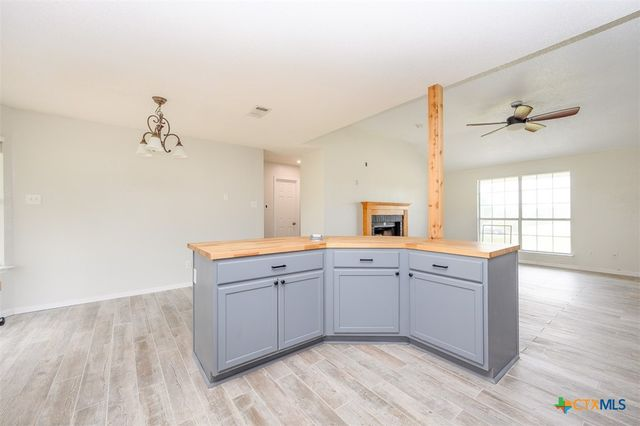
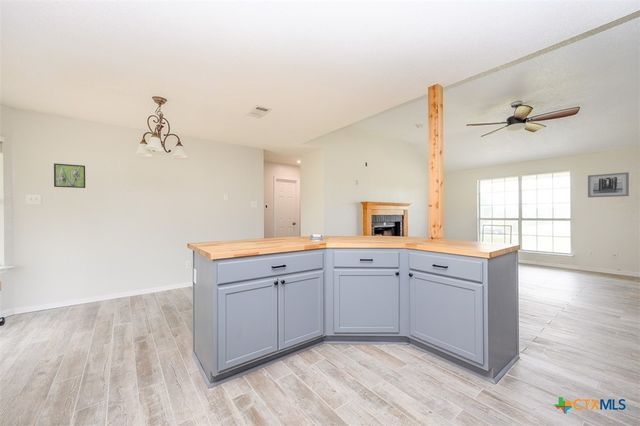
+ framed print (70, 176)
+ wall art (607, 185)
